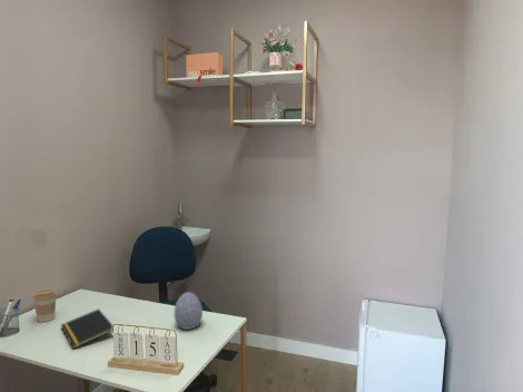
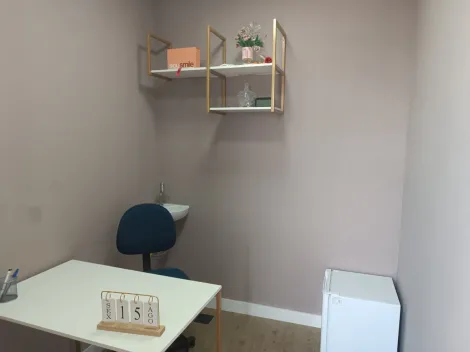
- decorative egg (188, 308)
- coffee cup (45, 304)
- notepad (87, 326)
